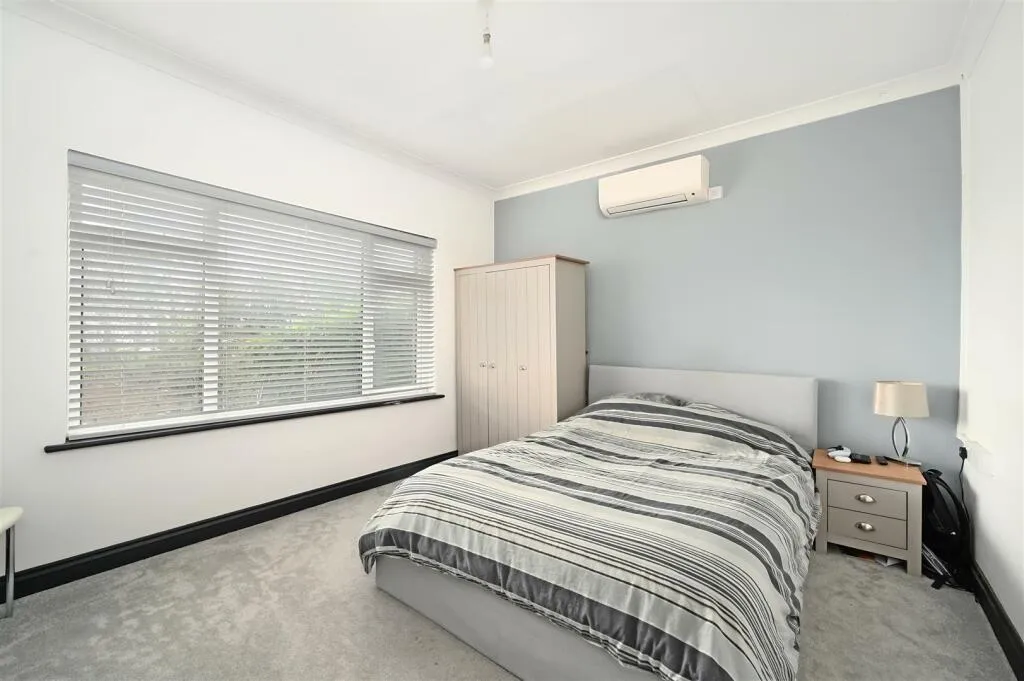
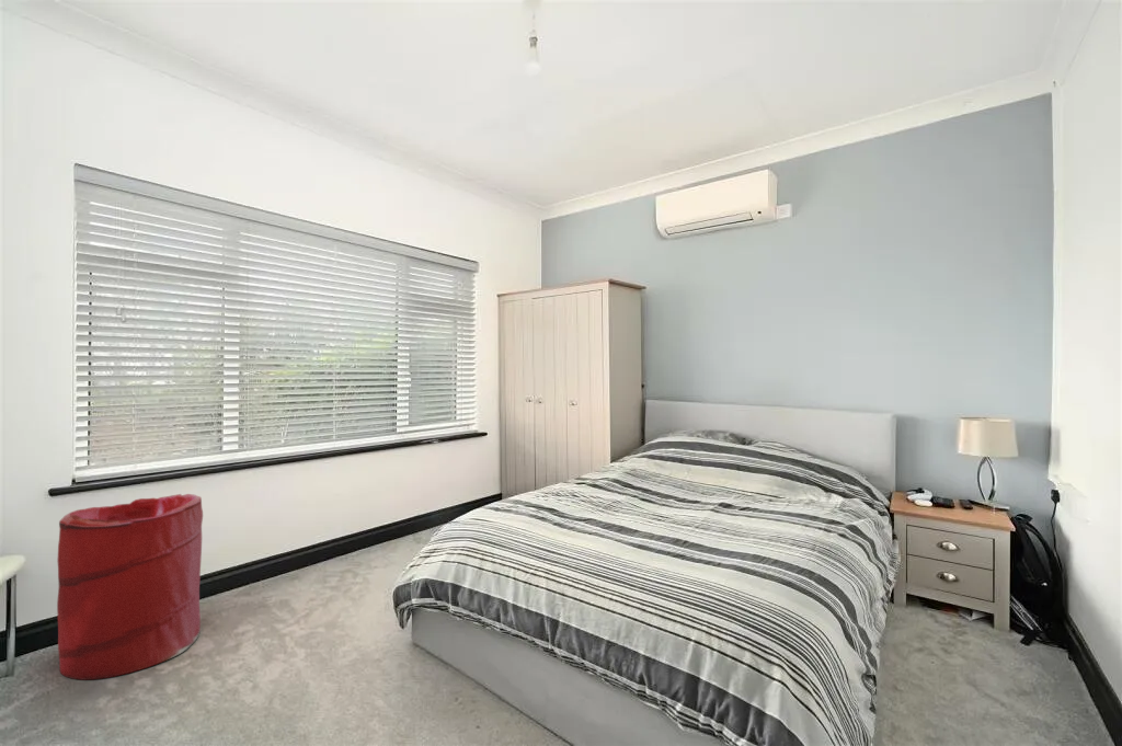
+ laundry hamper (135, 574)
